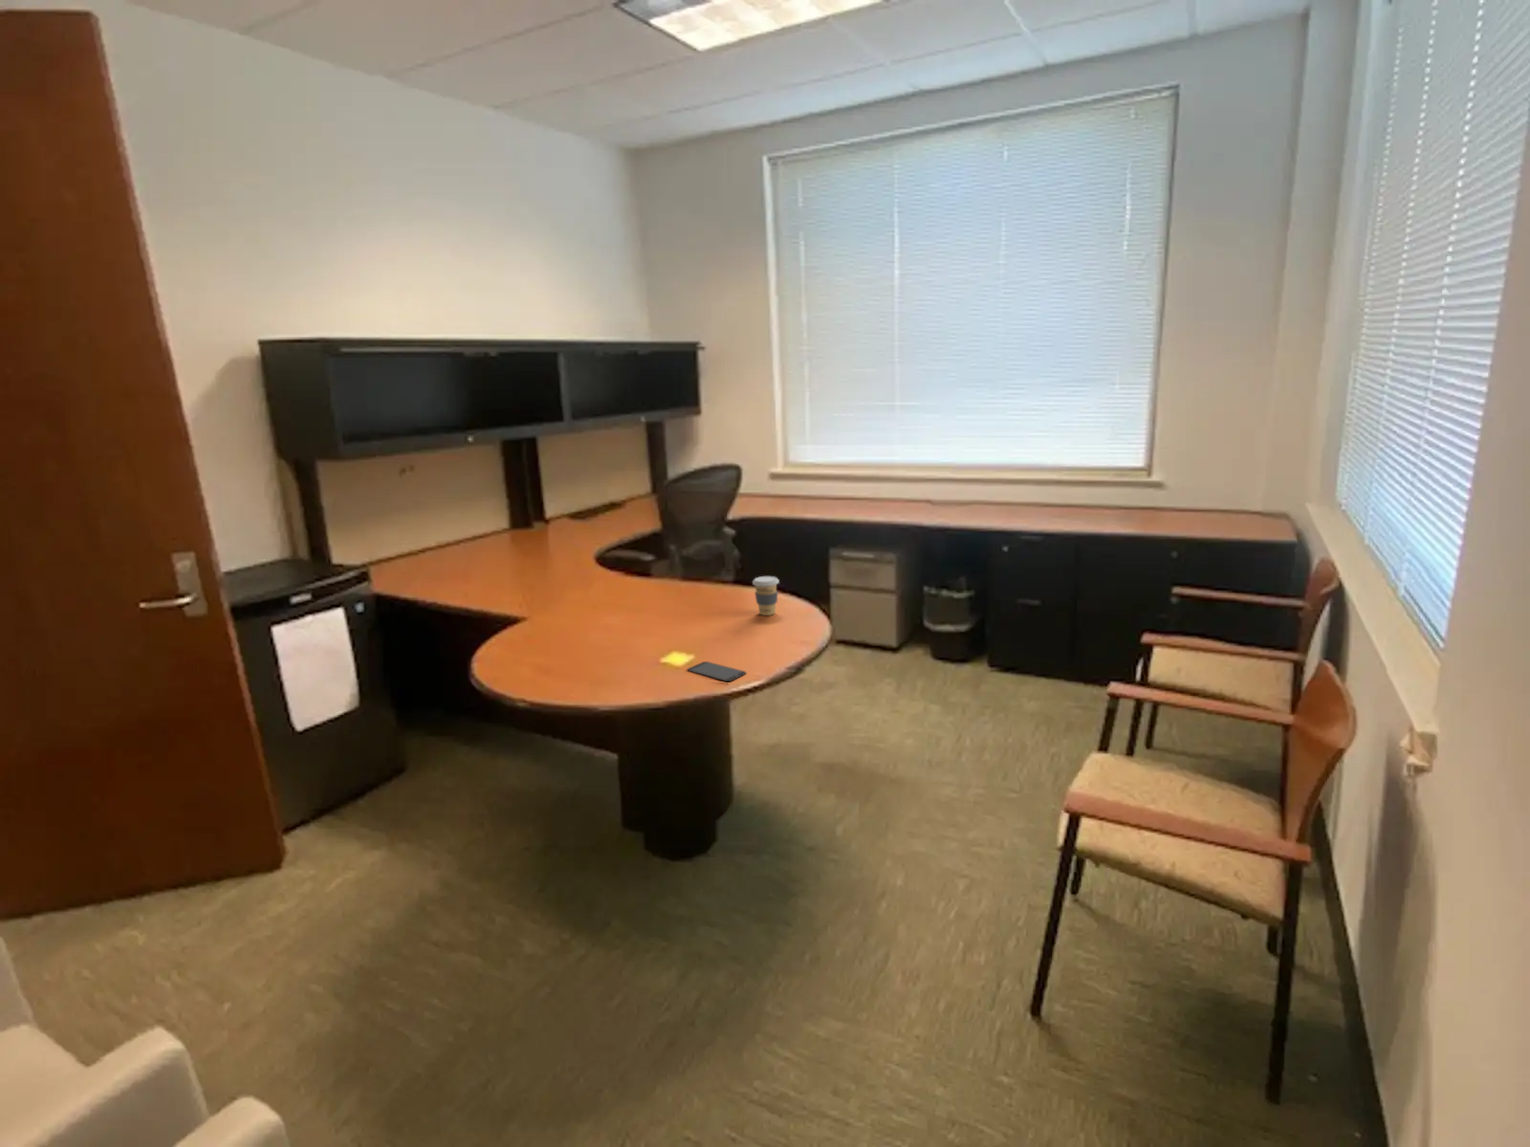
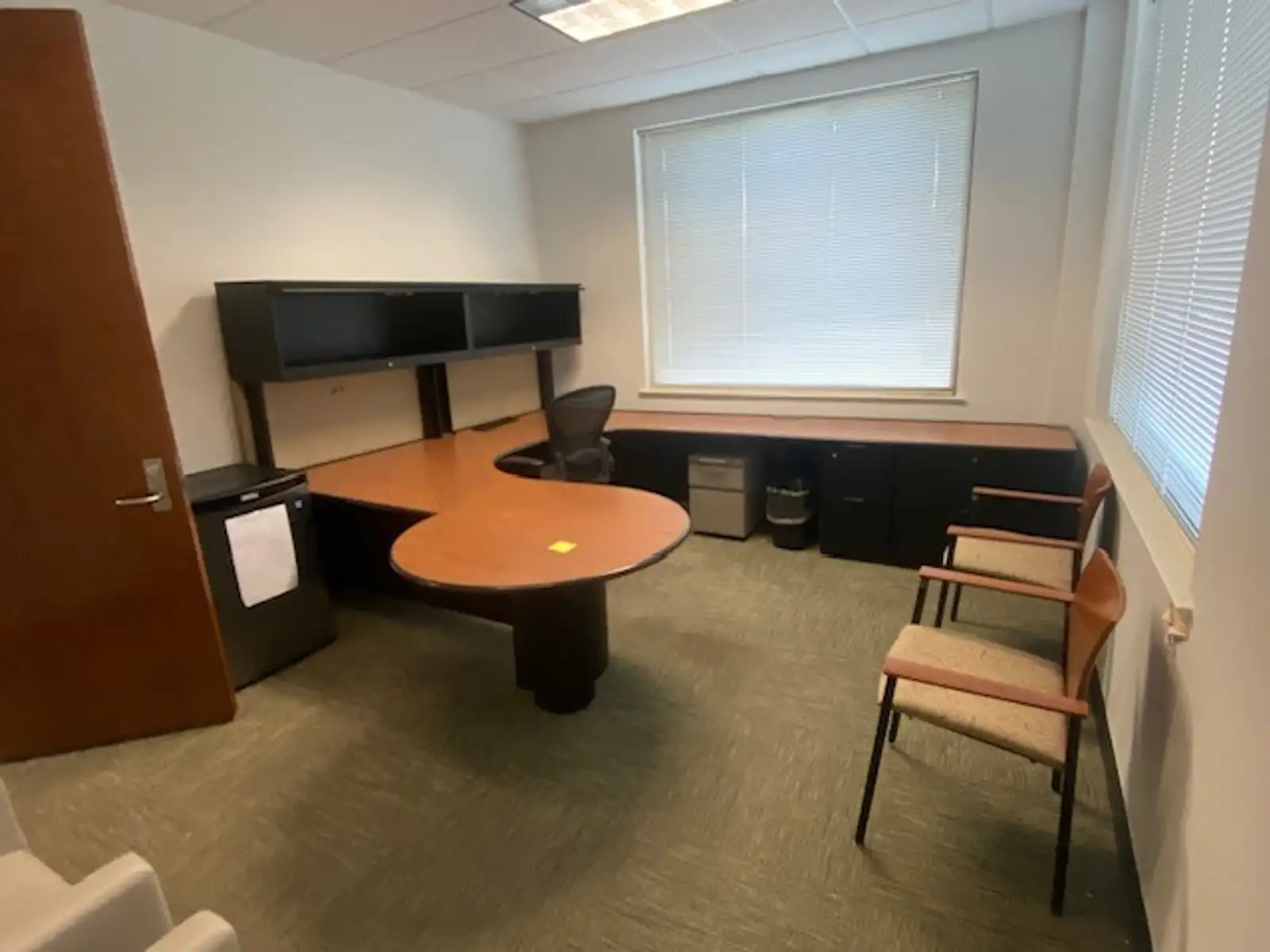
- smartphone (717, 670)
- coffee cup (766, 595)
